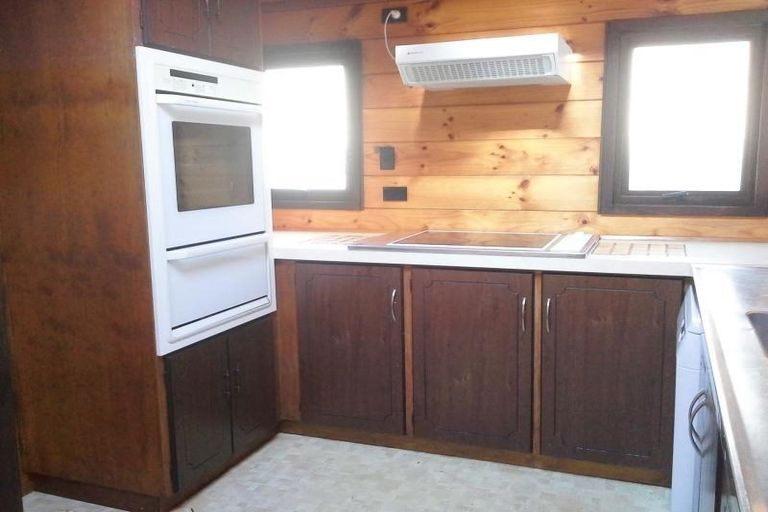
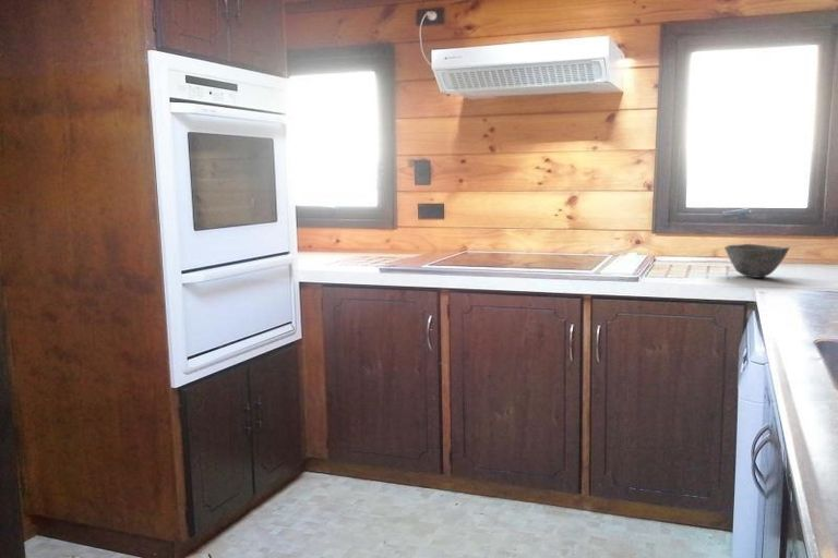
+ bowl (756, 262)
